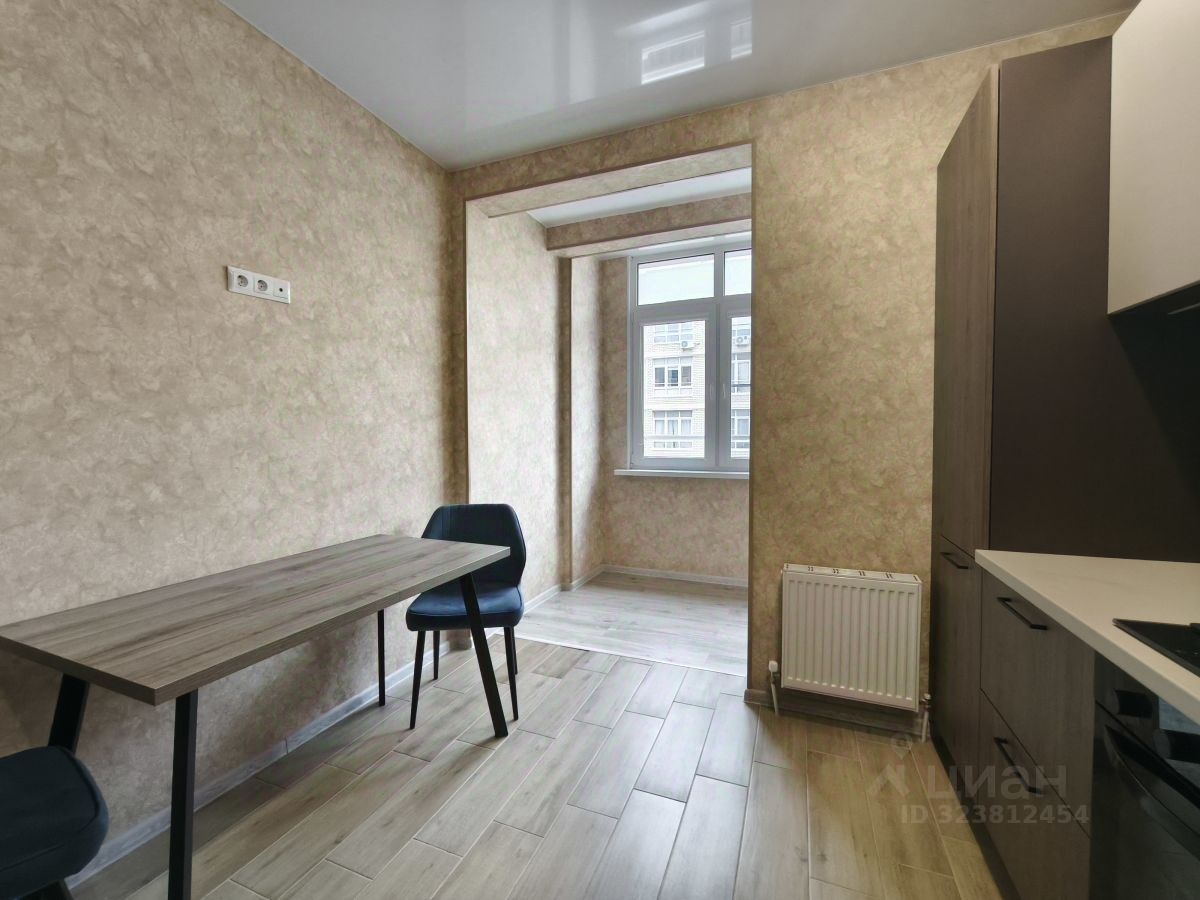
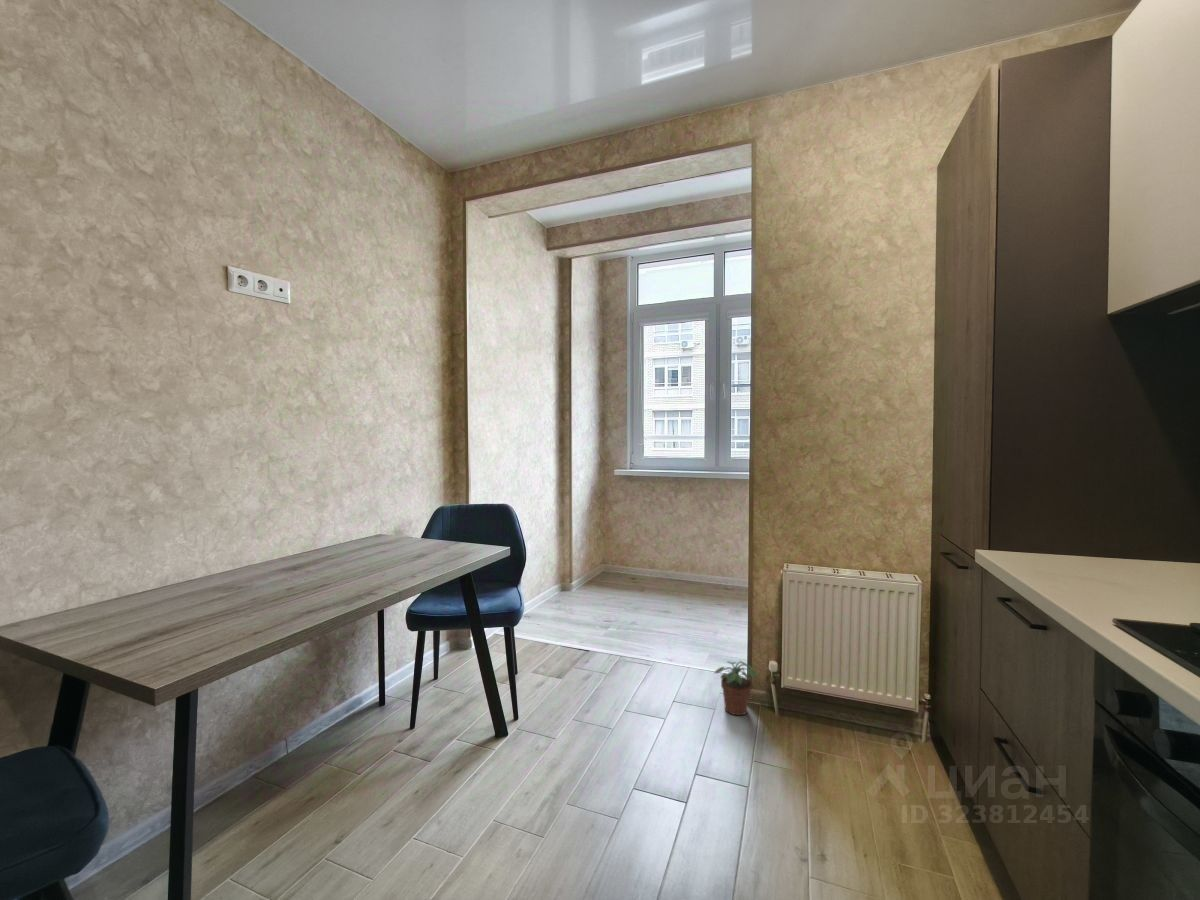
+ potted plant (736, 688)
